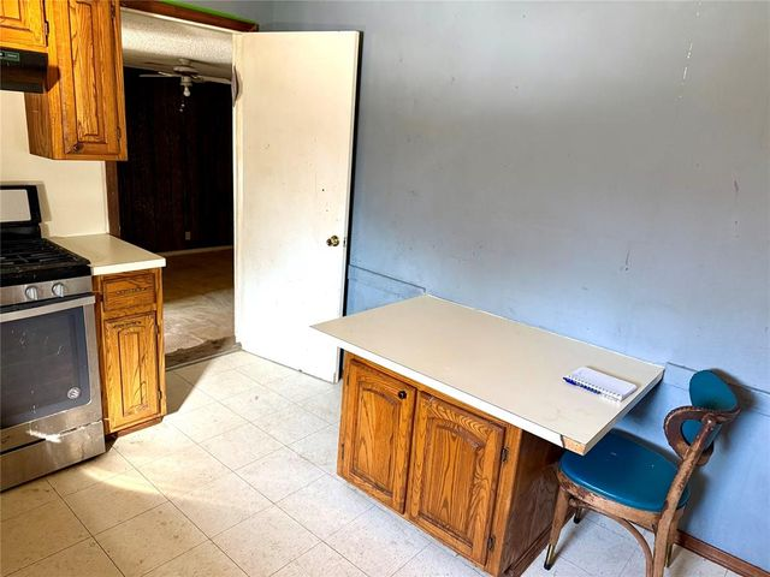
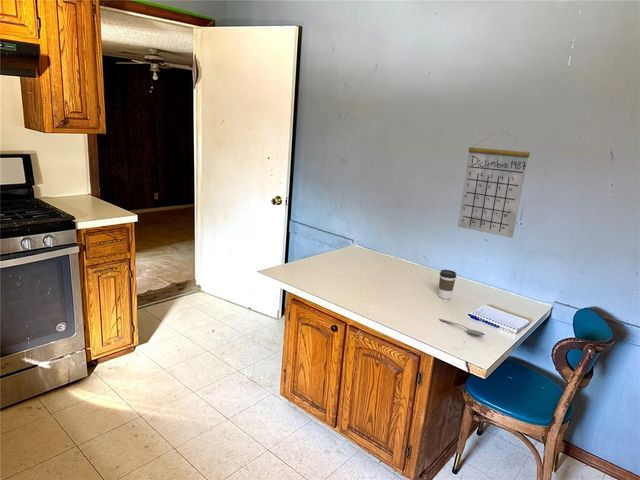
+ calendar (492, 182)
+ spoon (460, 325)
+ coffee cup (446, 284)
